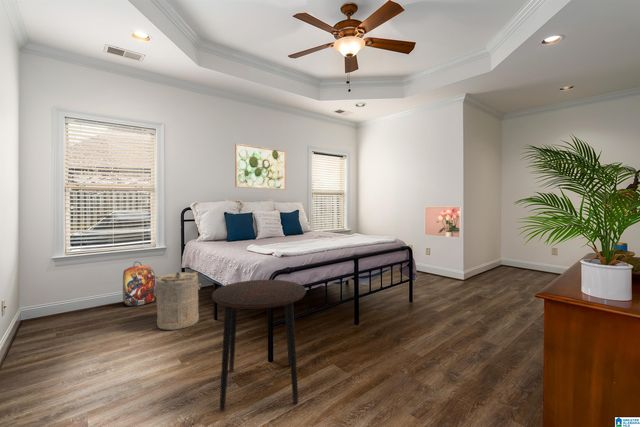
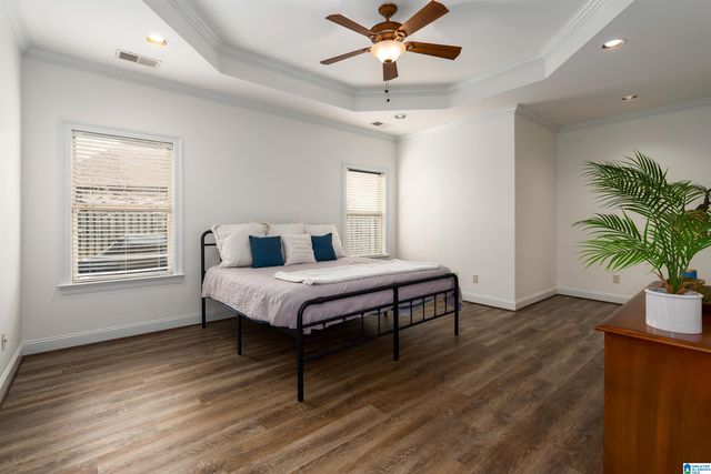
- backpack (138, 283)
- laundry hamper (176, 297)
- wall art (262, 168)
- side table (235, 337)
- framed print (442, 221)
